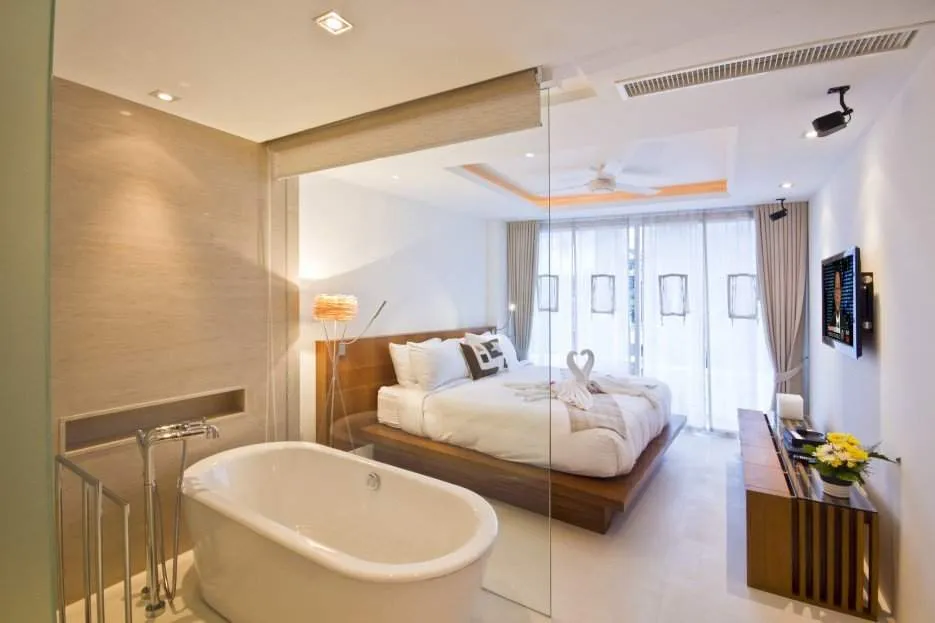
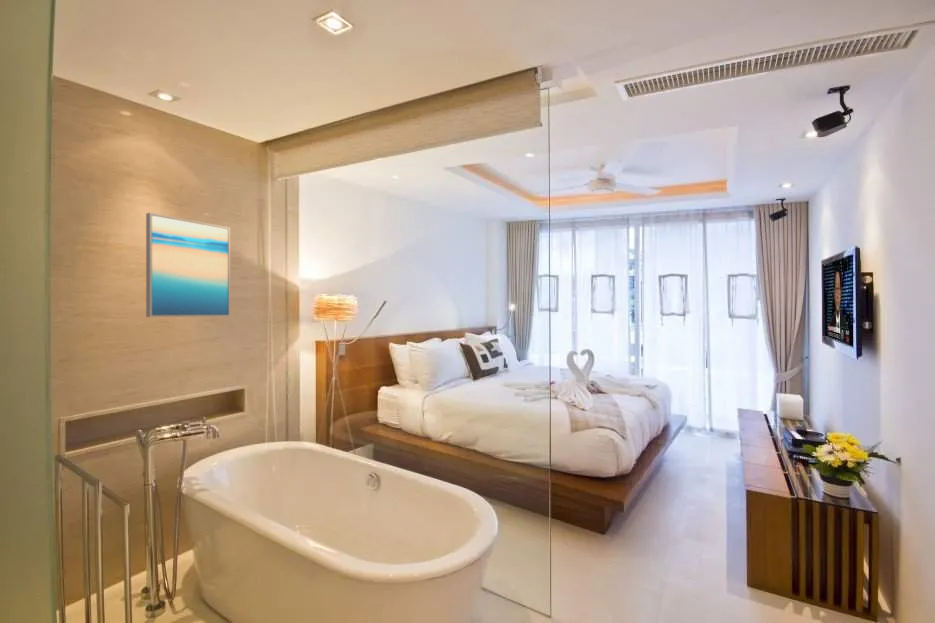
+ wall art (191, 268)
